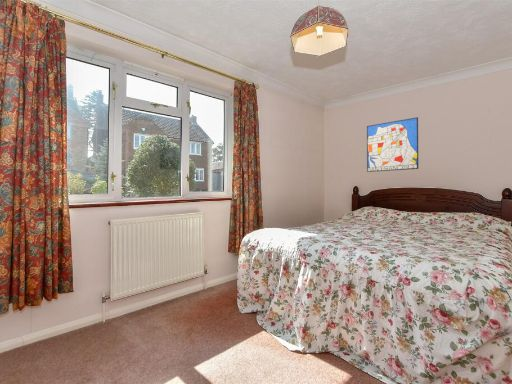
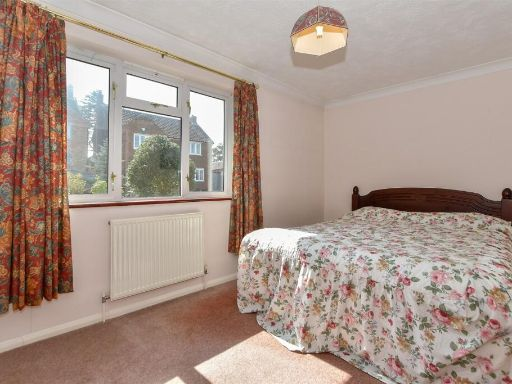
- wall art (391, 146)
